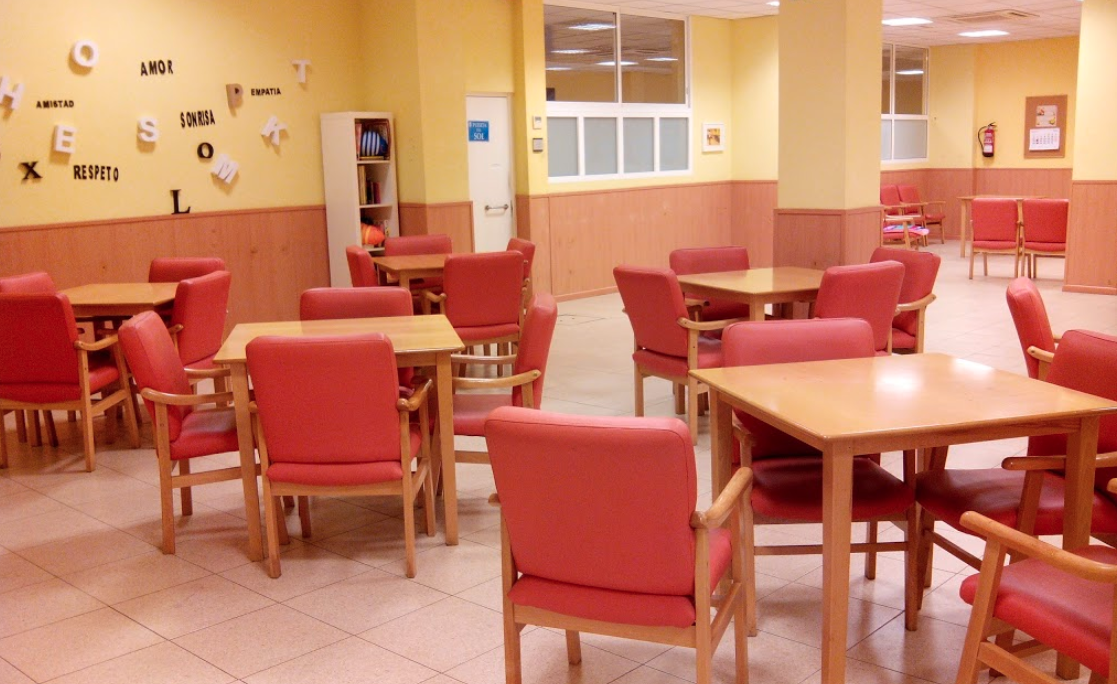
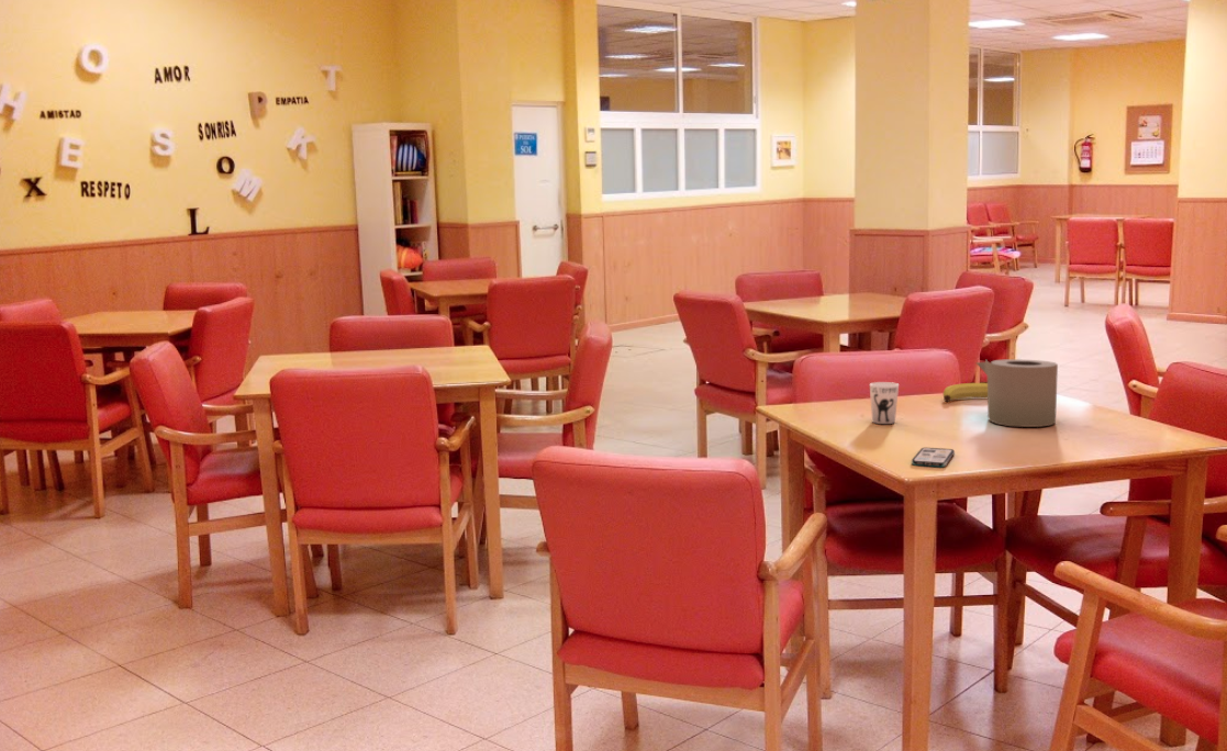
+ phone case (933, 457)
+ fruit (972, 392)
+ toilet paper roll (1013, 389)
+ cup (883, 403)
